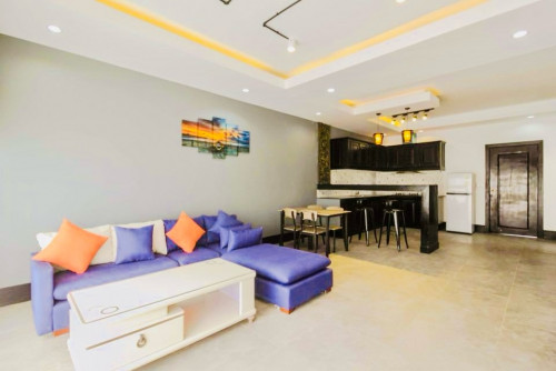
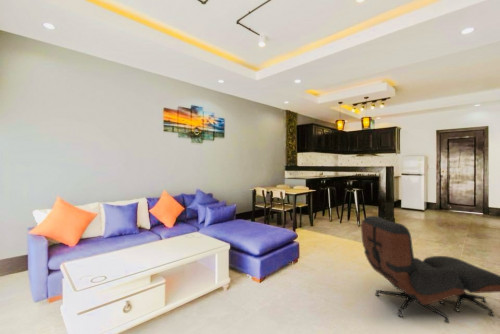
+ lounge chair (430, 261)
